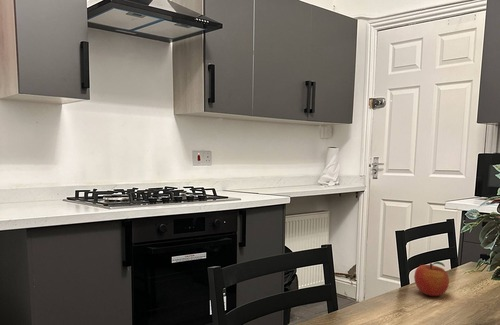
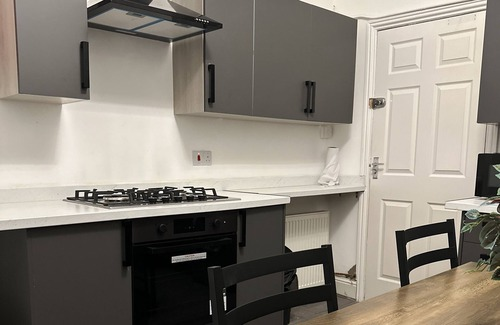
- fruit (431, 277)
